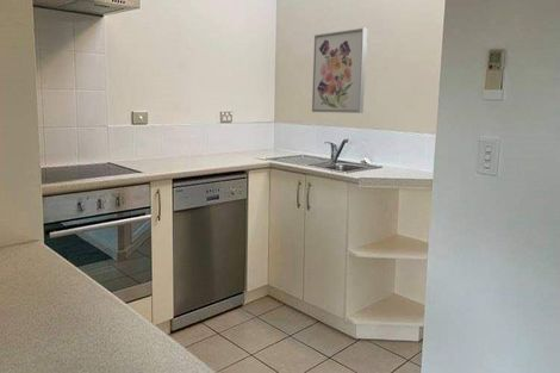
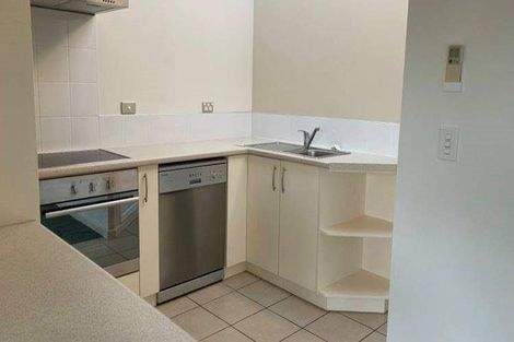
- wall art (337, 73)
